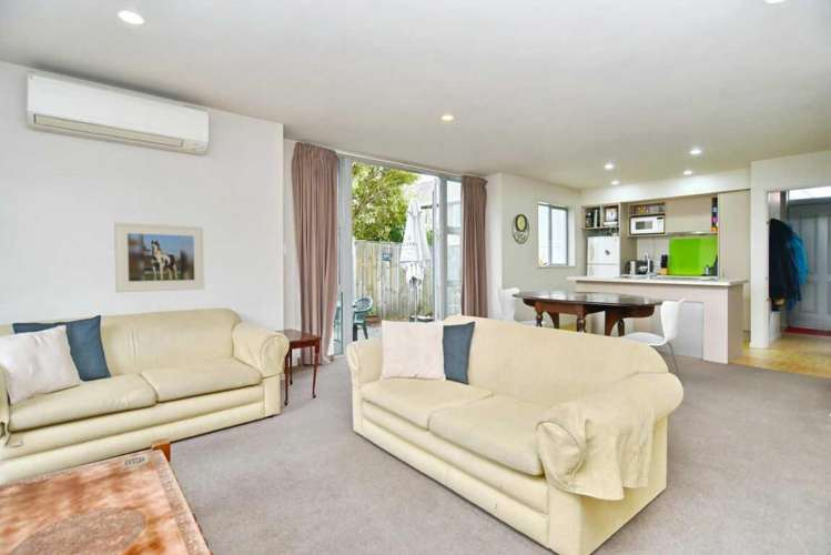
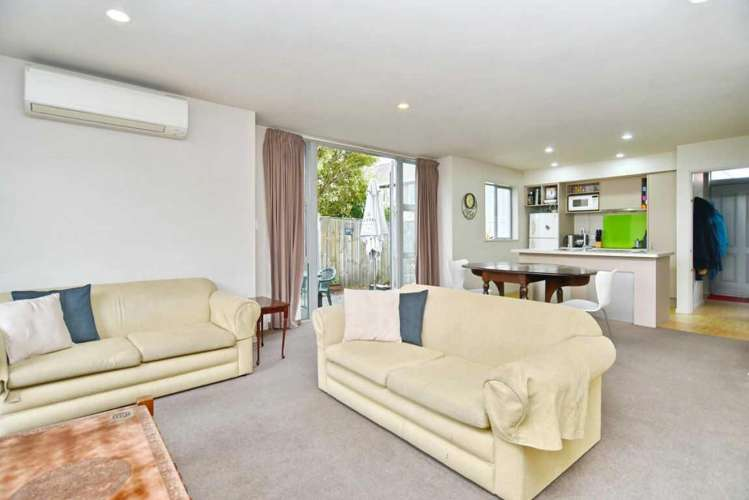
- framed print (162, 258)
